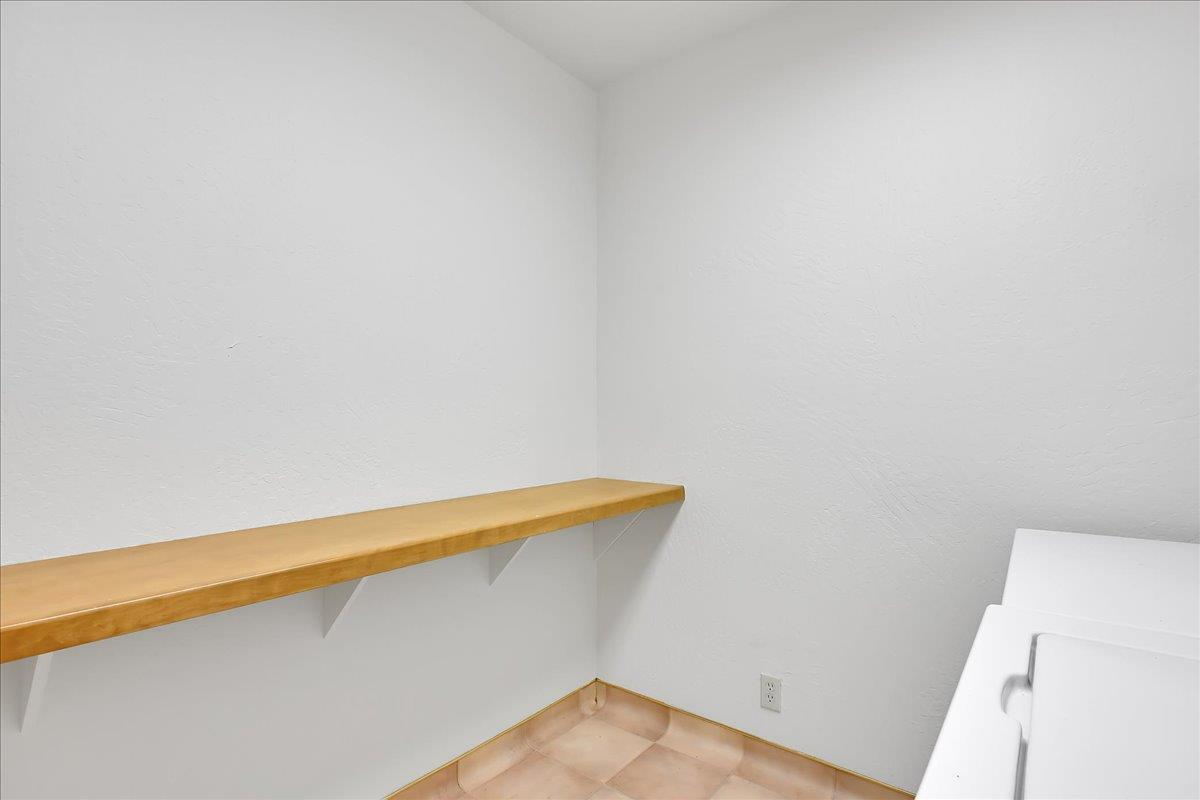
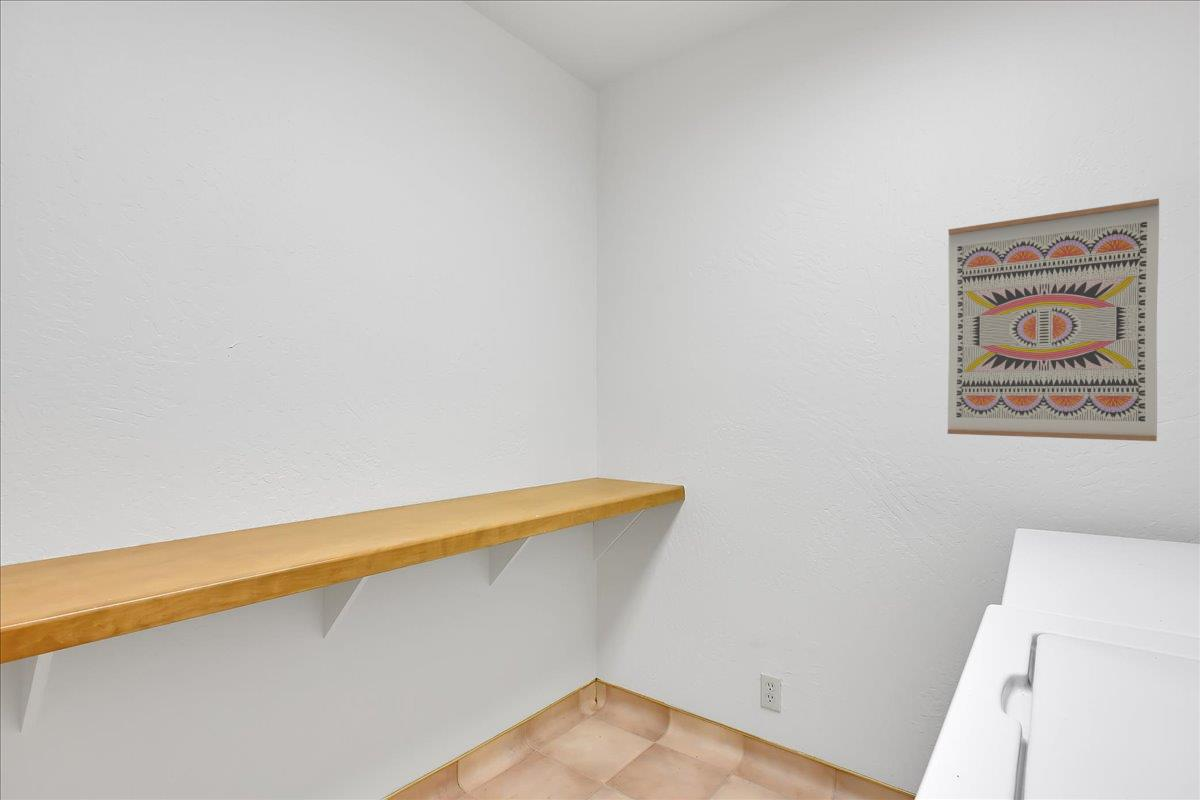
+ wall art (1044, 327)
